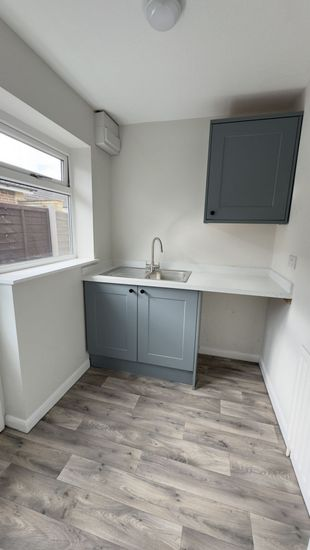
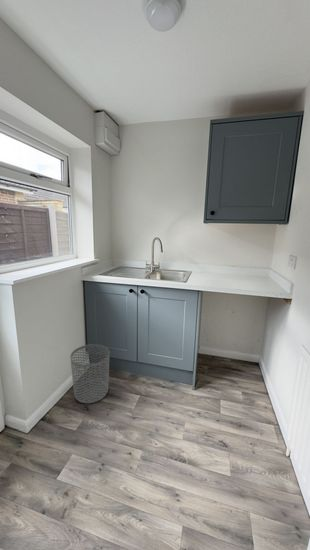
+ waste bin (91, 373)
